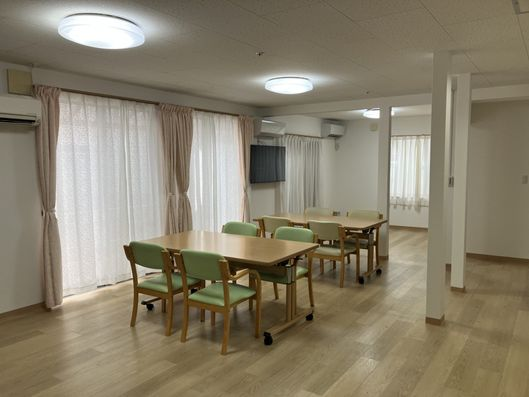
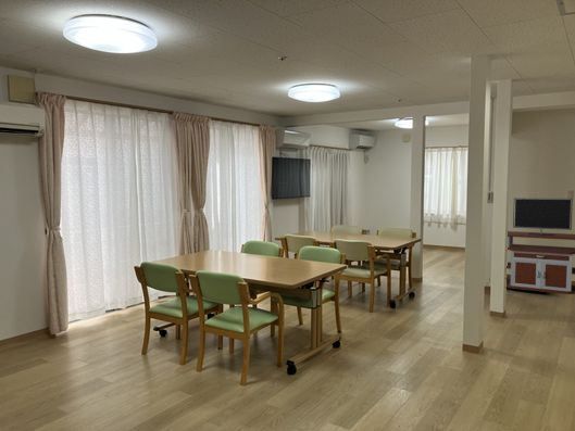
+ tv stand (540, 245)
